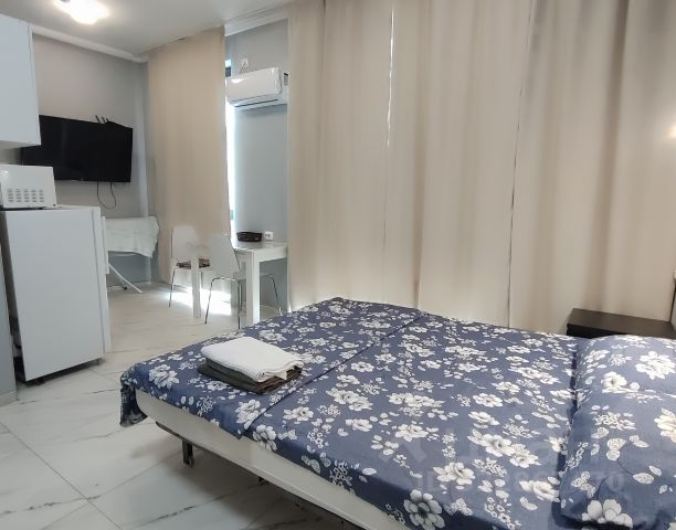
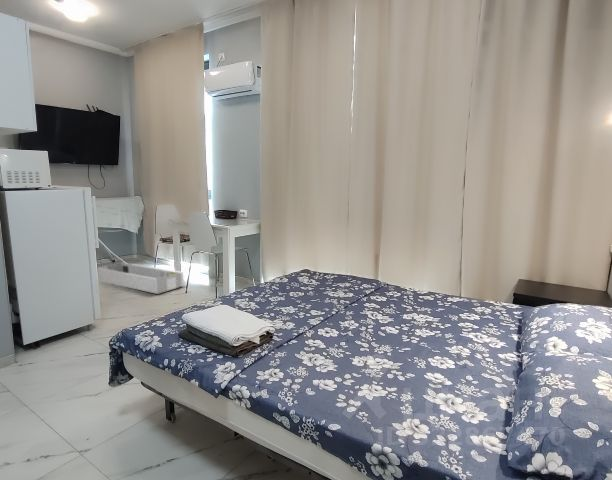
+ architectural model (139, 276)
